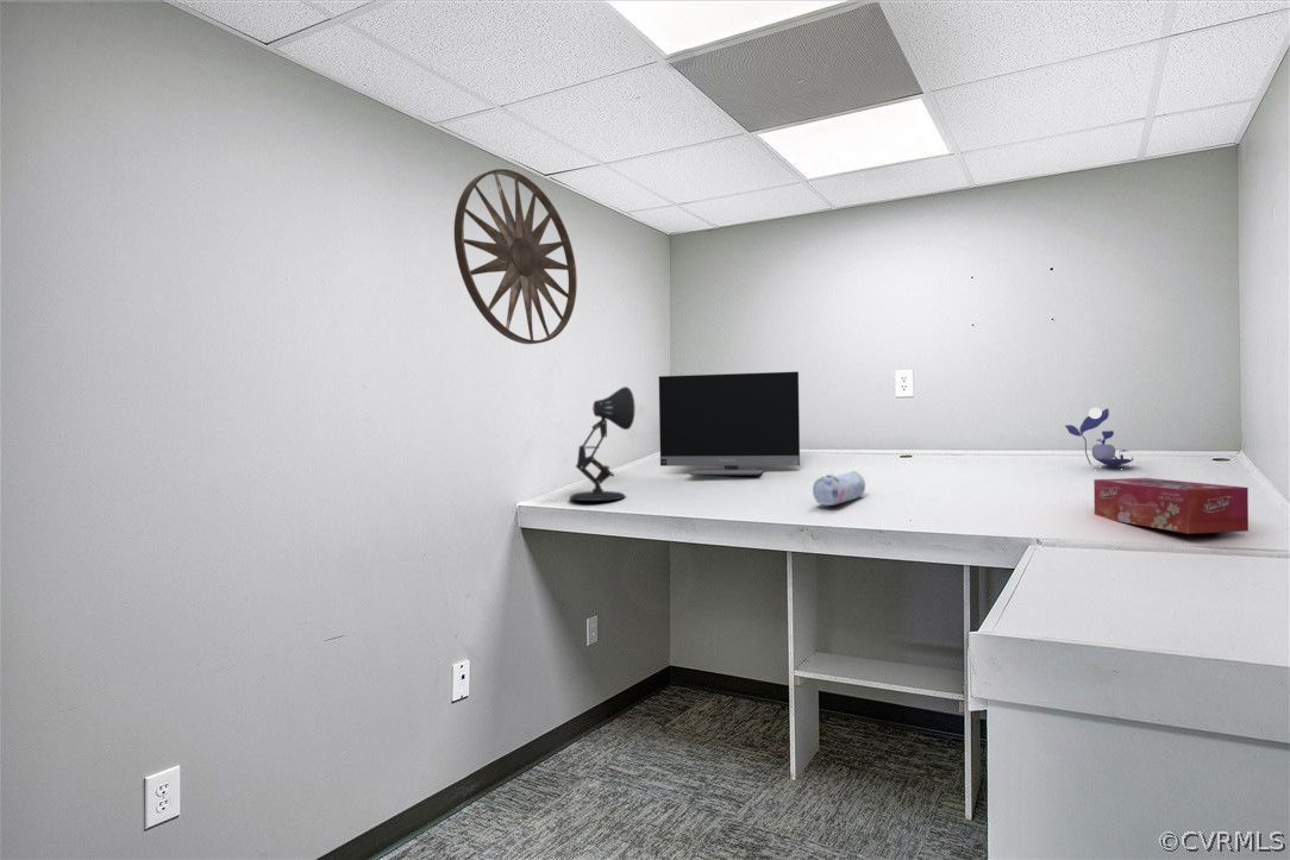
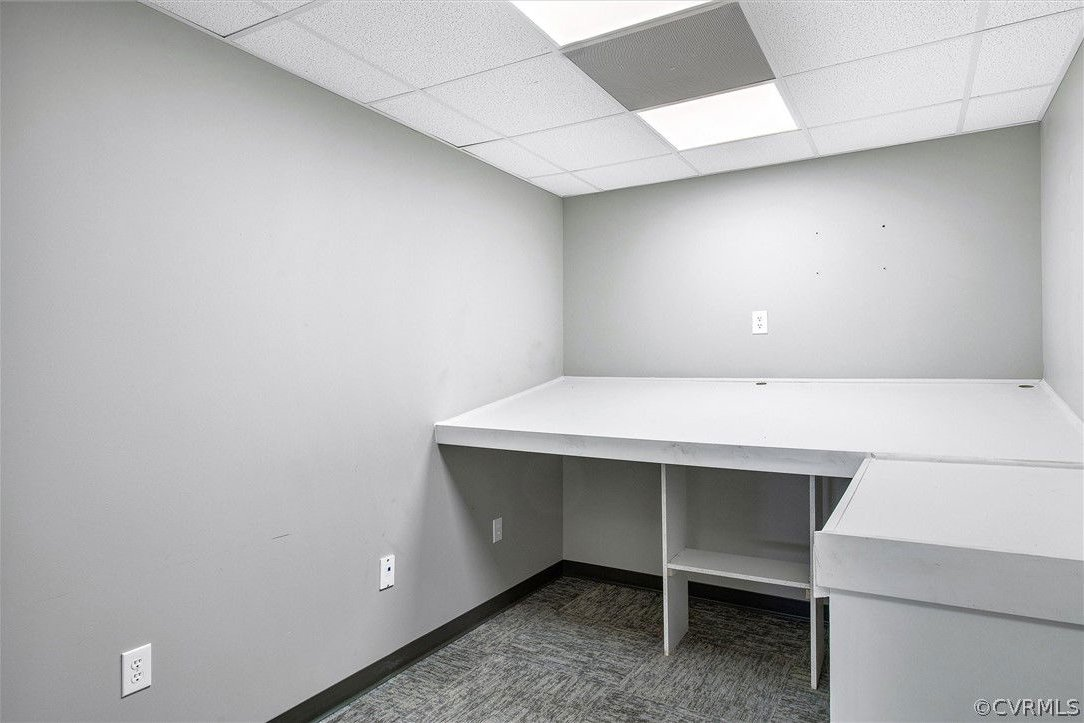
- tissue box (1165, 503)
- pencil case (839, 487)
- monitor (727, 422)
- plant (1104, 433)
- desk lamp (599, 441)
- wall art (521, 258)
